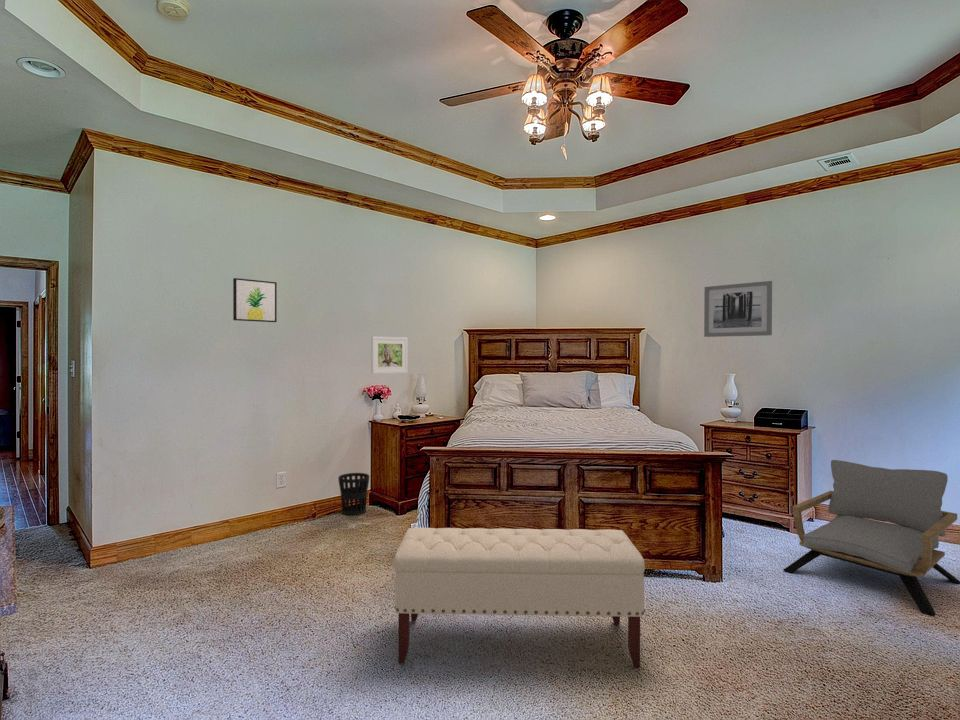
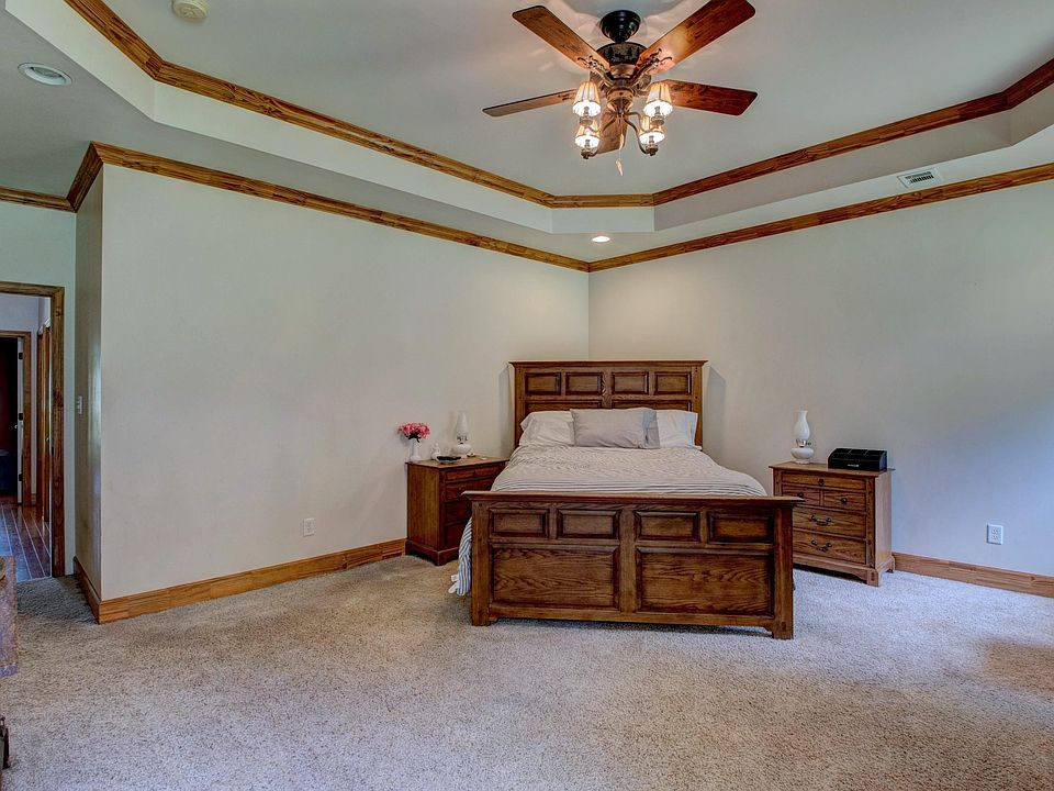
- wall art (736, 310)
- armchair (872, 523)
- bench (516, 590)
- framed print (390, 355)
- wall art (255, 300)
- wastebasket (353, 493)
